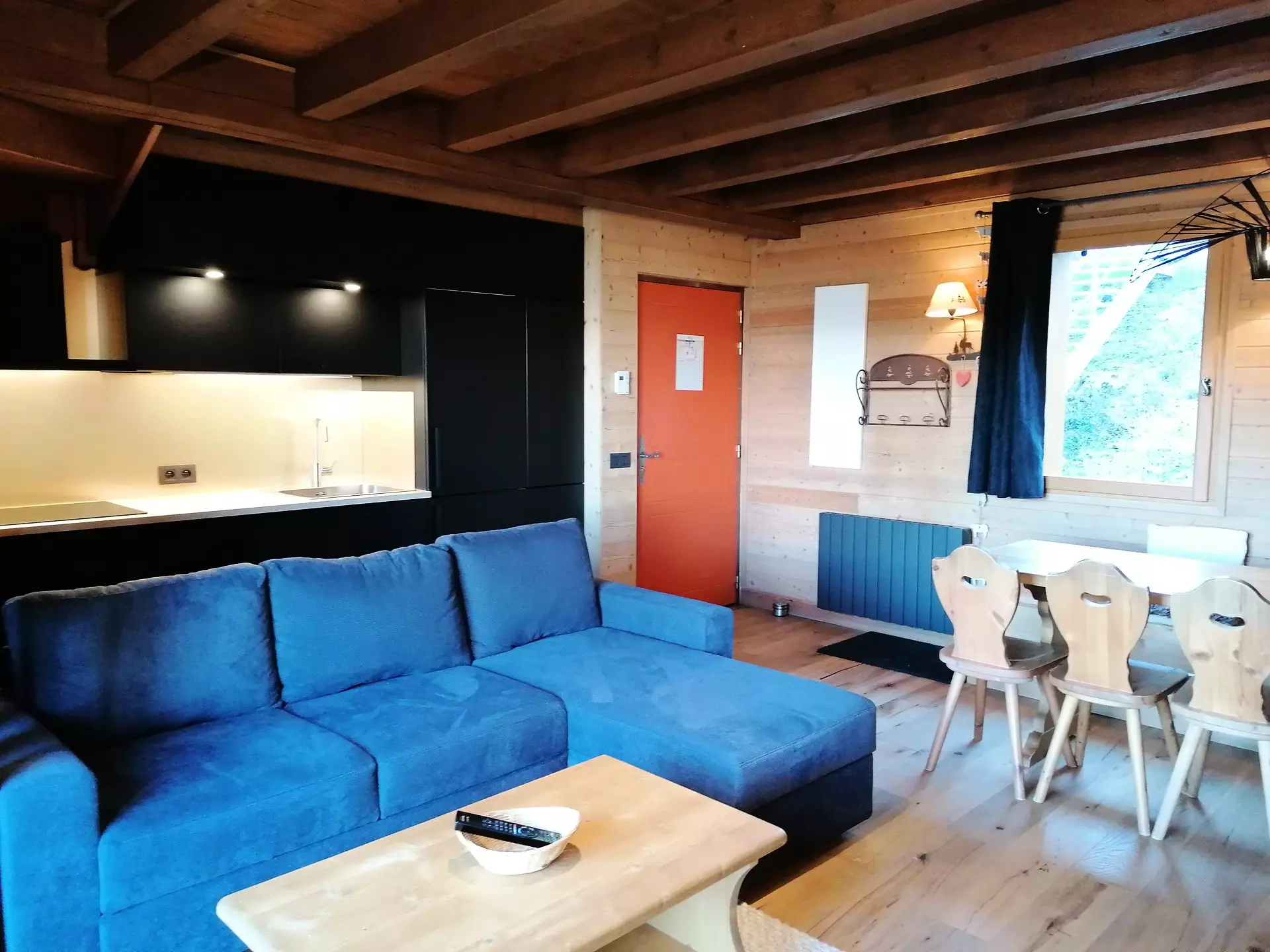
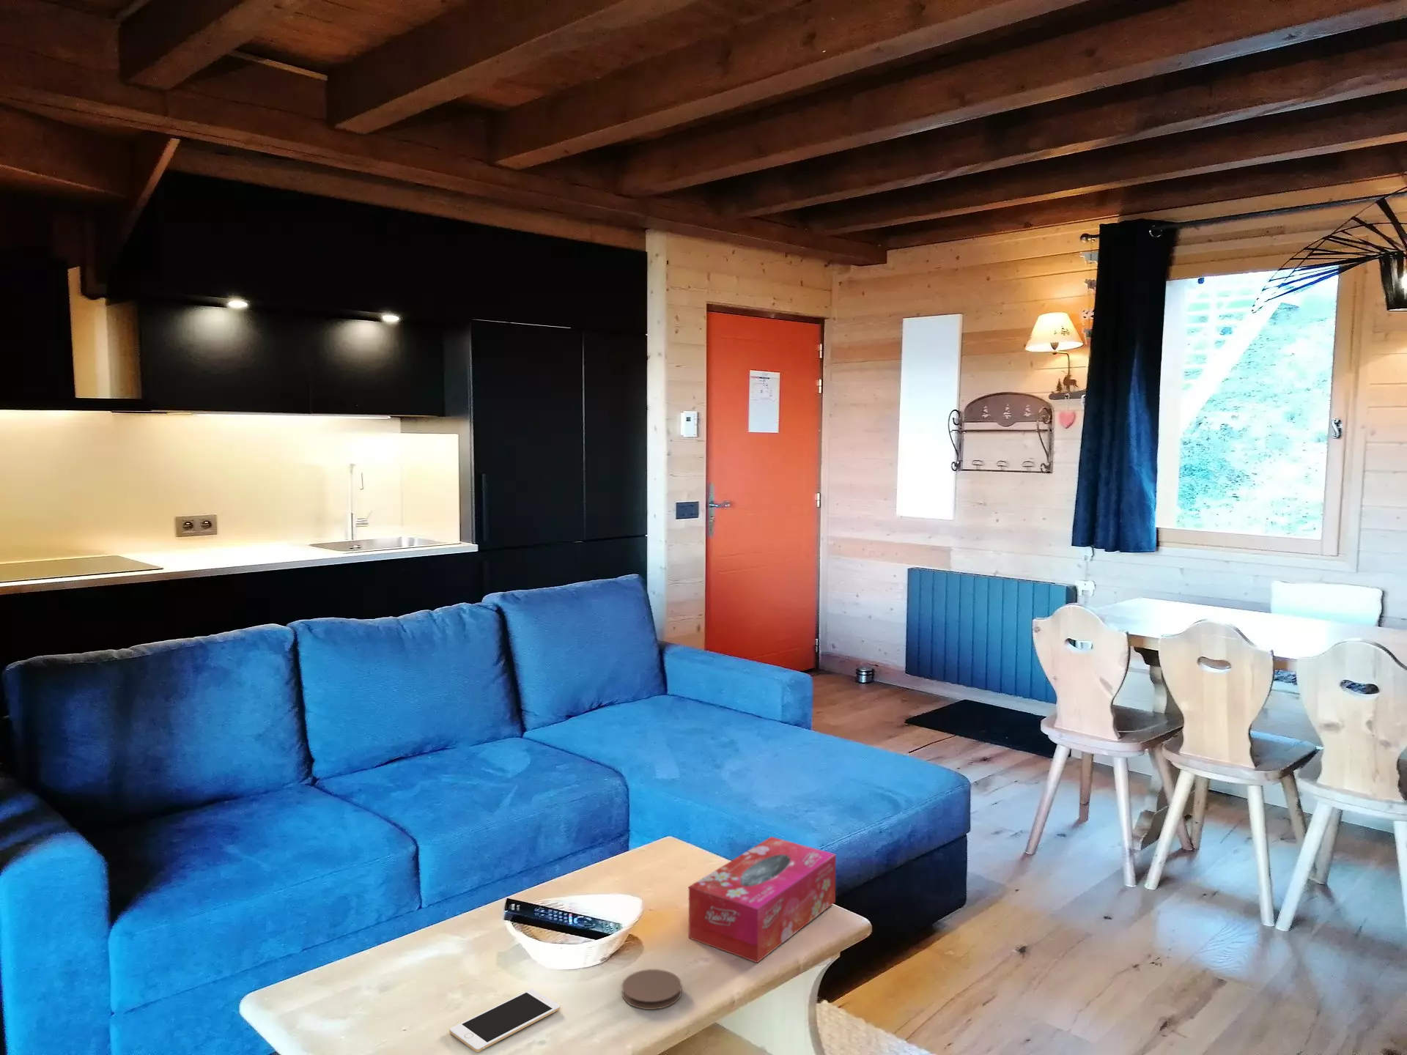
+ cell phone (505, 1018)
+ tissue box (764, 894)
+ coaster (651, 989)
